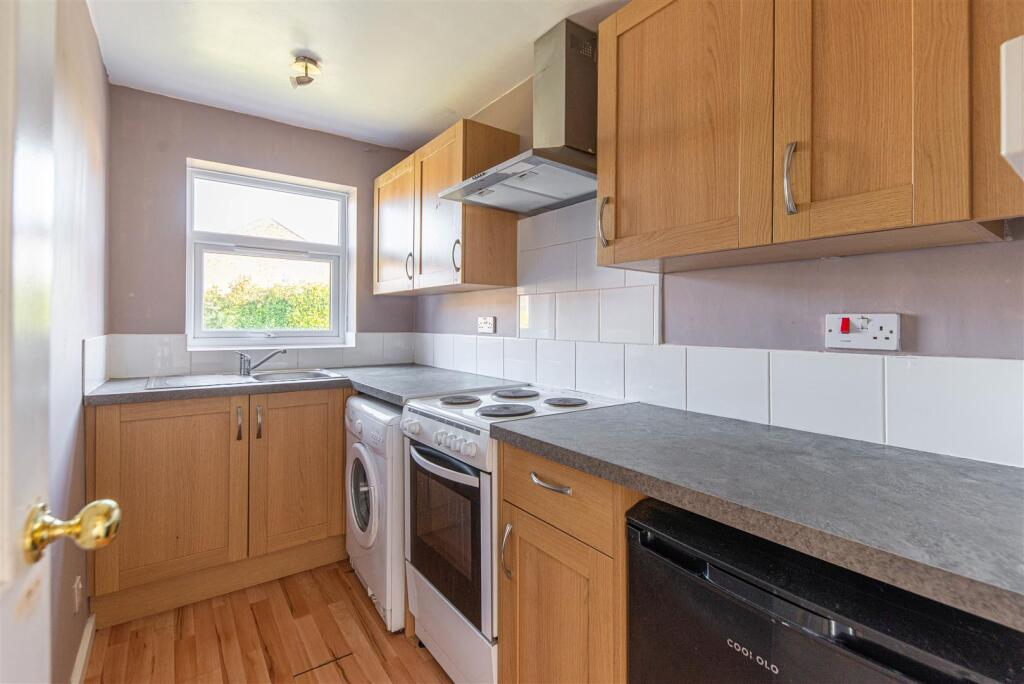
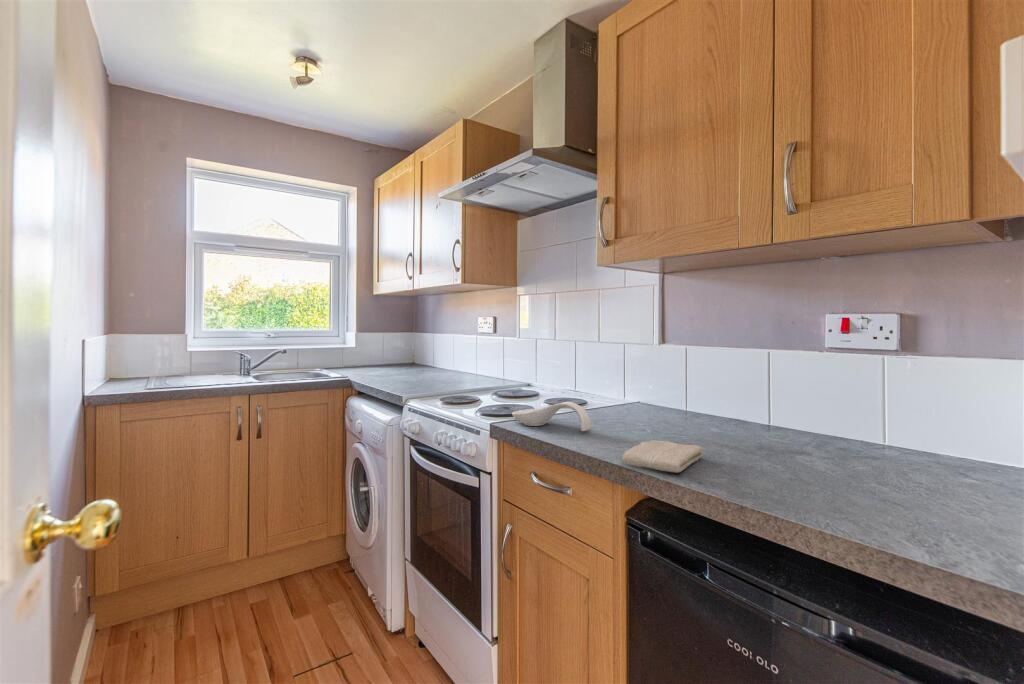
+ spoon rest (550, 413)
+ washcloth (664, 454)
